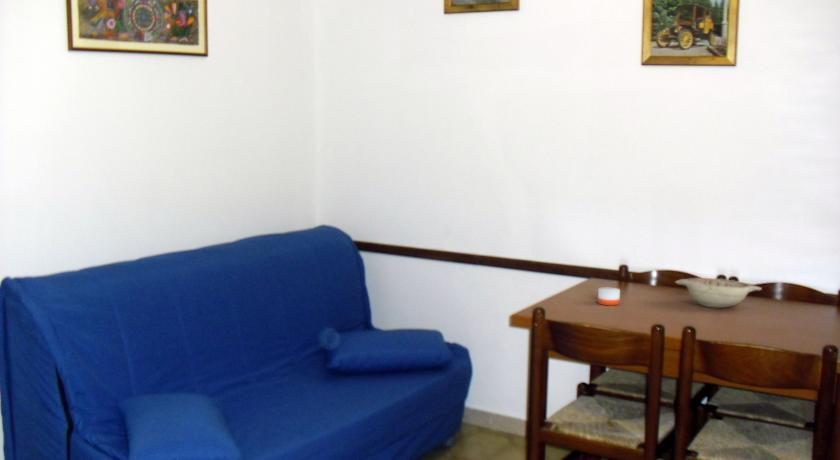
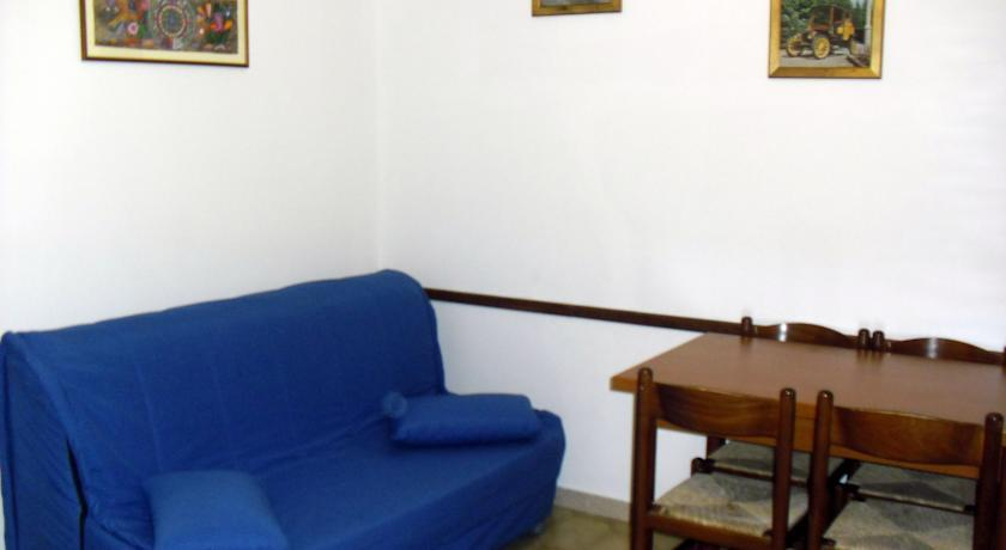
- candle (609, 288)
- decorative bowl (717, 293)
